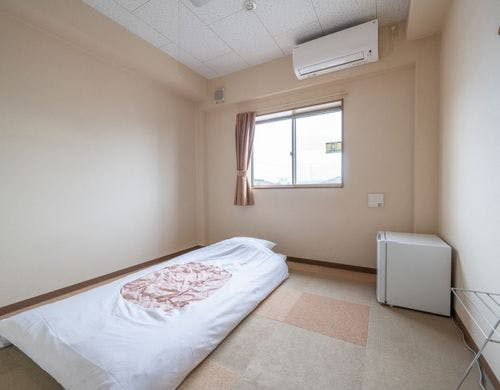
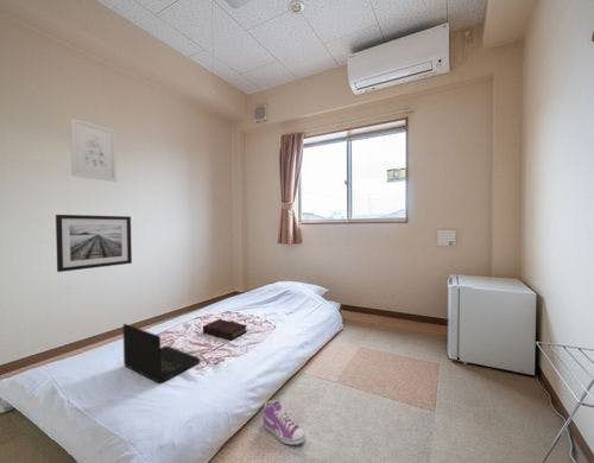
+ laptop (159, 342)
+ sneaker (282, 419)
+ wall art (97, 241)
+ wall art (95, 151)
+ book (225, 329)
